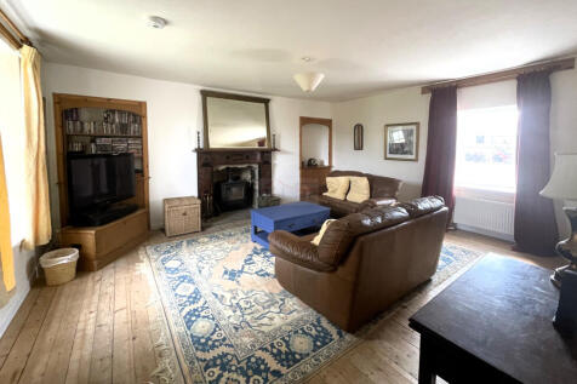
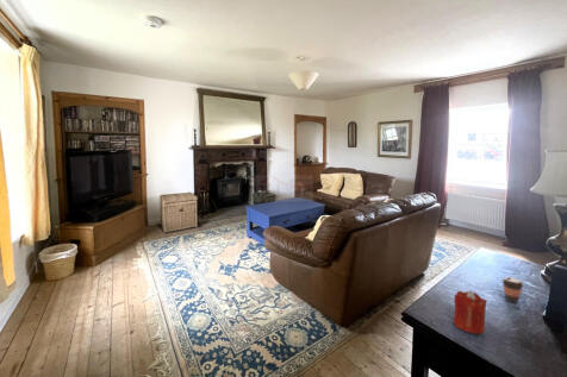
+ coffee cup (512, 290)
+ candle (469, 308)
